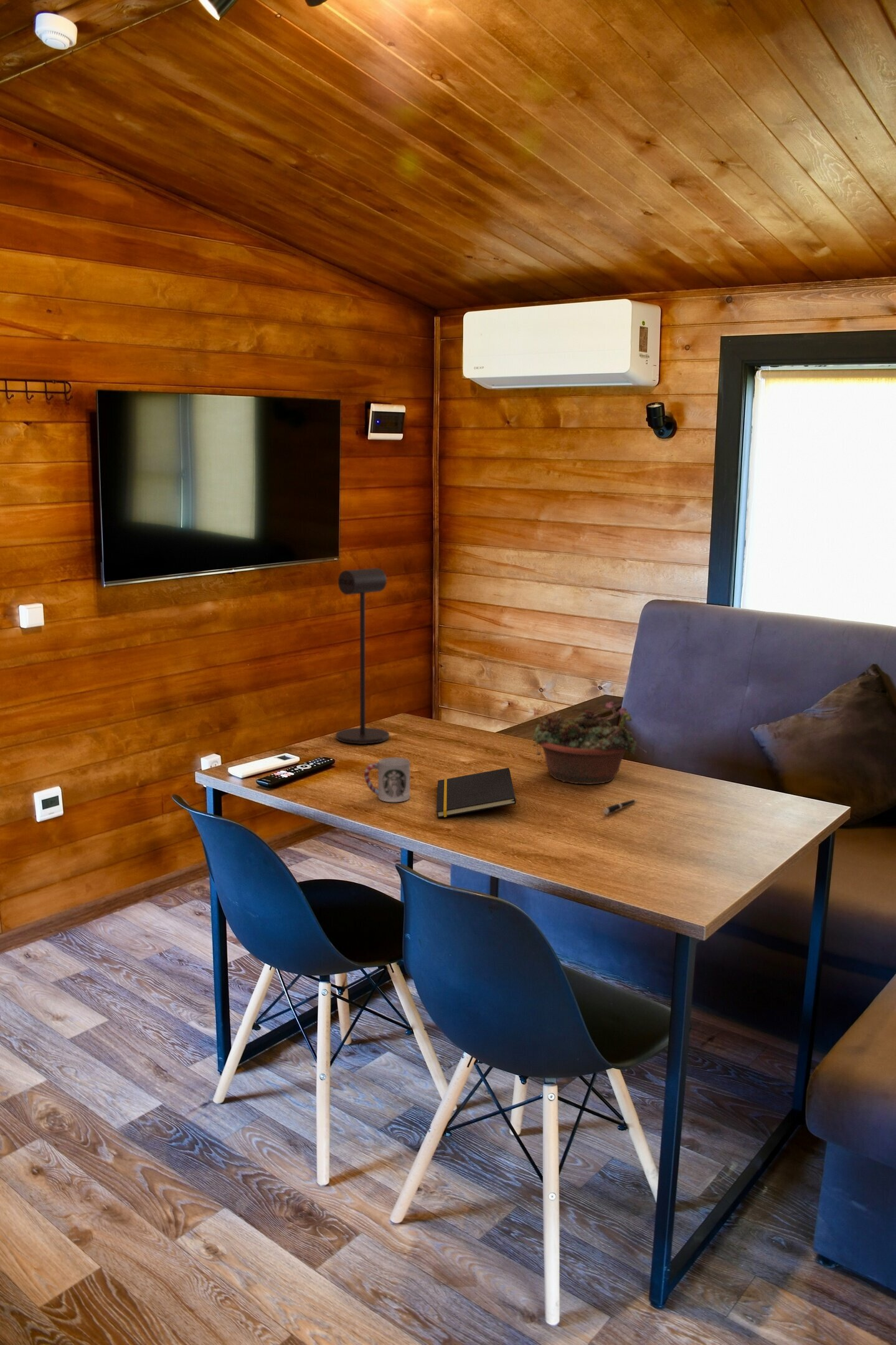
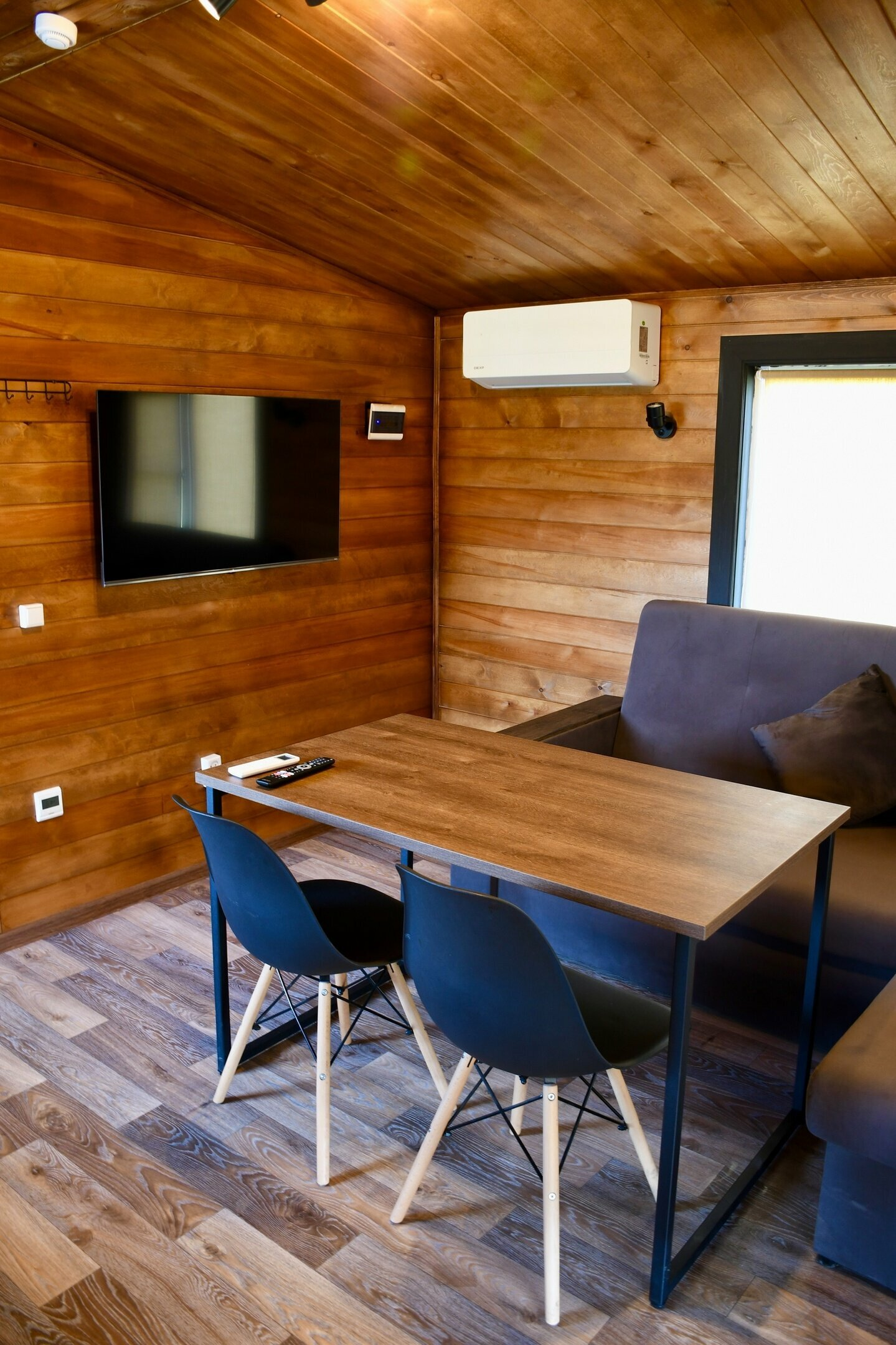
- succulent planter (583, 739)
- desk lamp (362, 654)
- cup (387, 780)
- notepad (474, 791)
- pen (621, 805)
